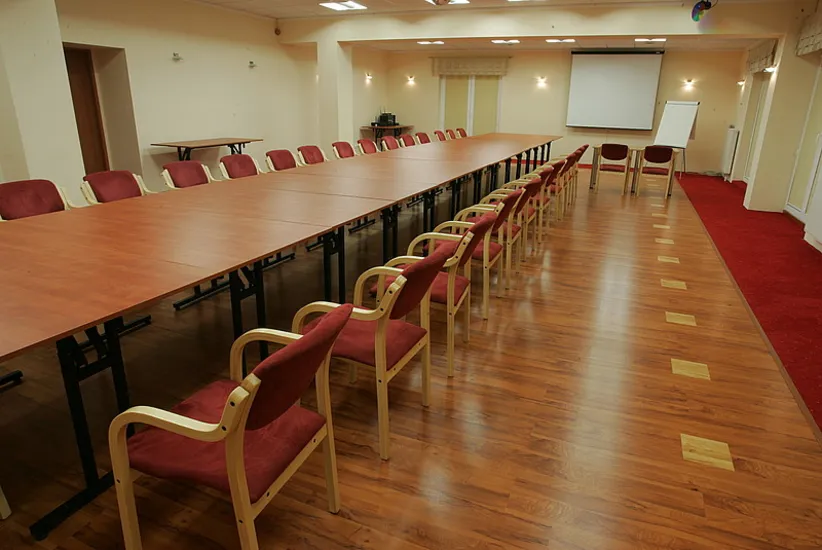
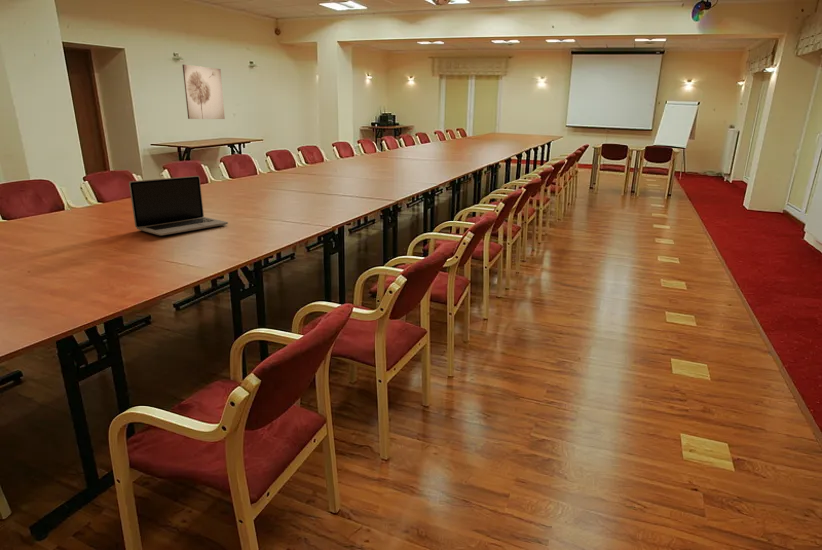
+ wall art (204, 93)
+ laptop (180, 204)
